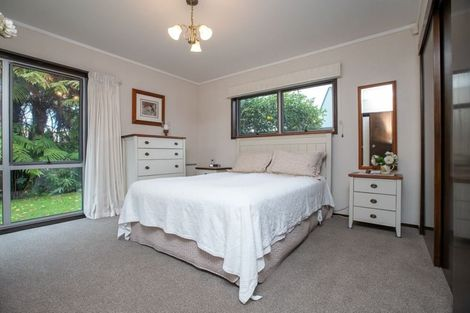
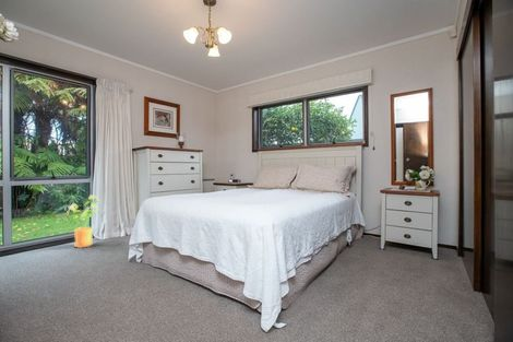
+ house plant (85, 221)
